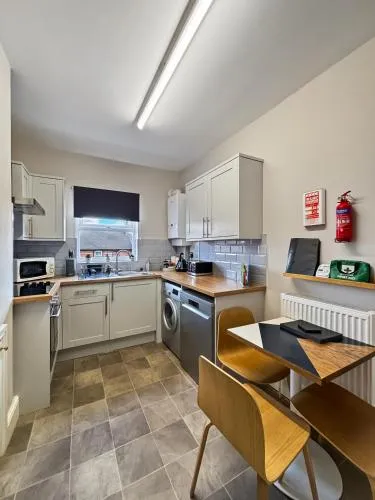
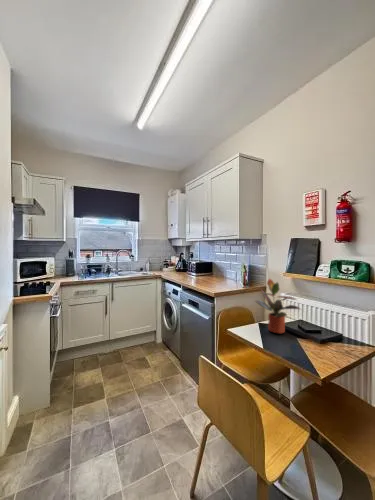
+ potted plant (275, 306)
